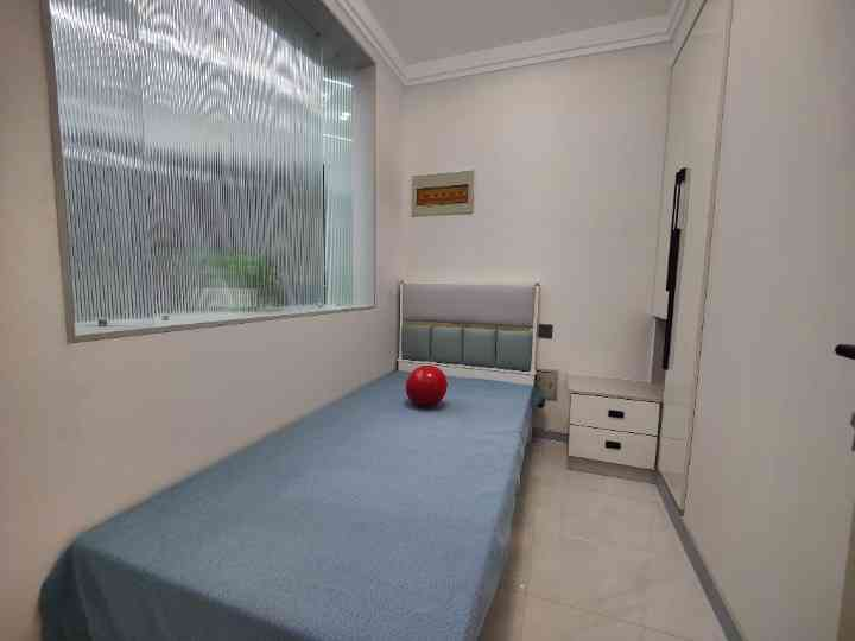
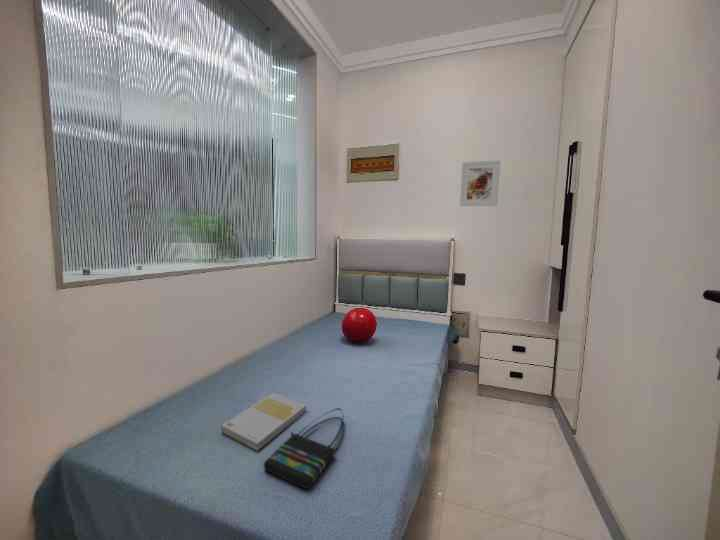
+ tote bag (315, 441)
+ book (266, 417)
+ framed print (479, 183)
